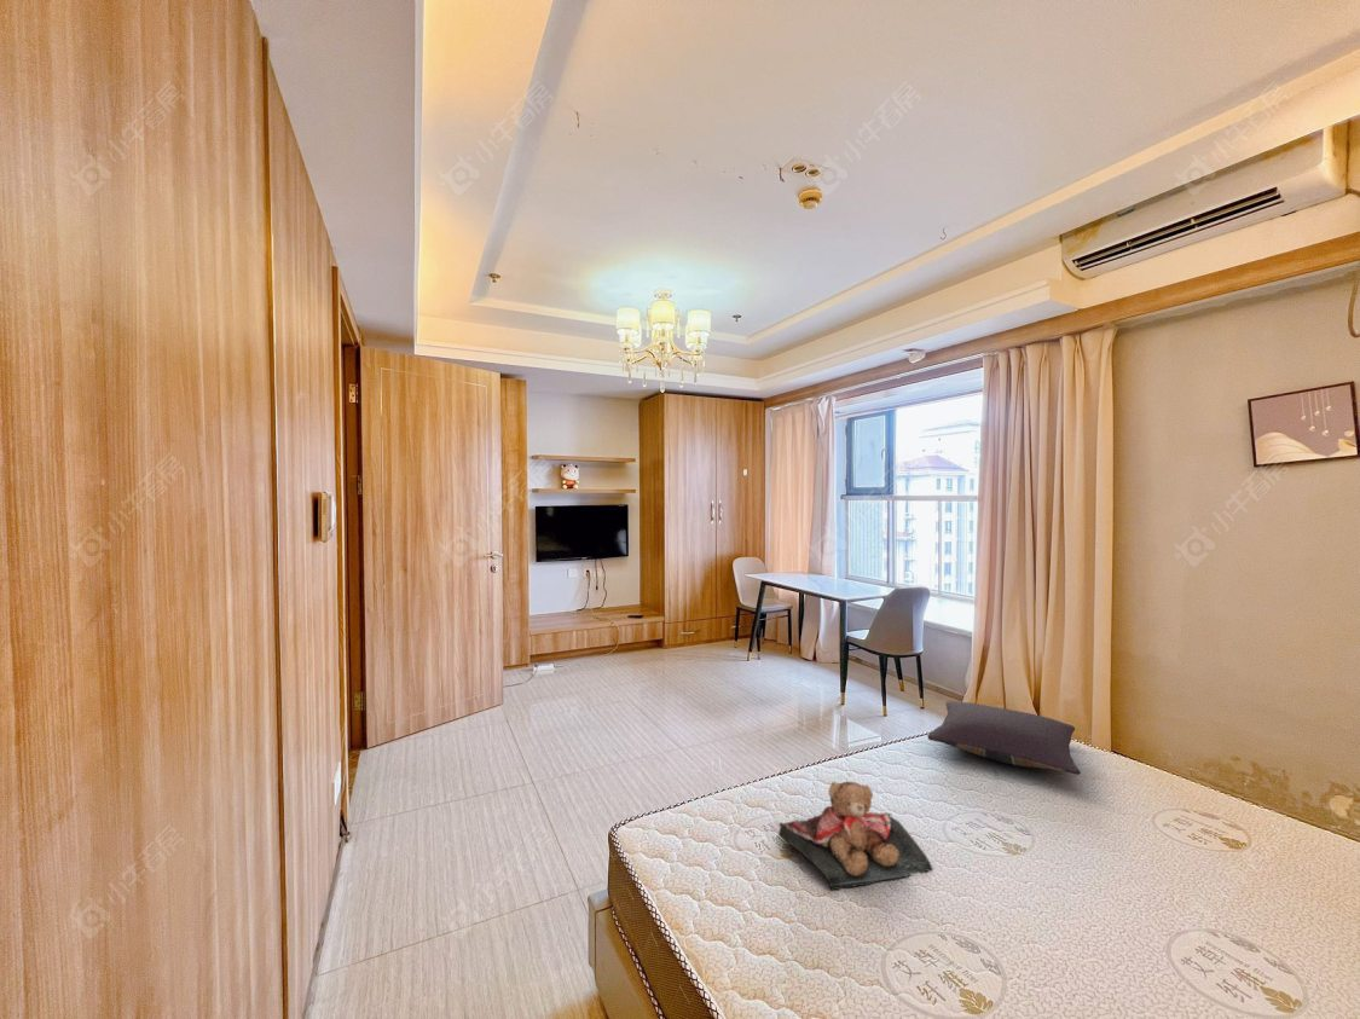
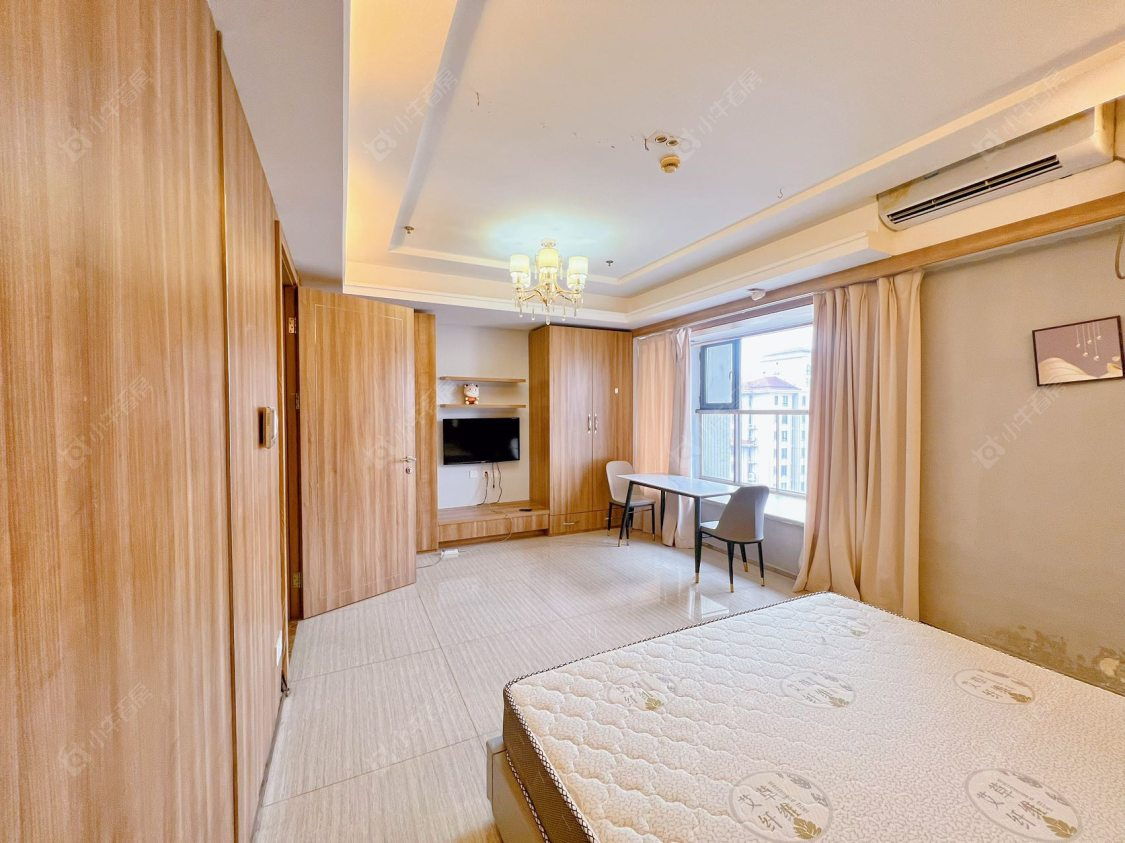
- pillow (1002, 731)
- teddy bear (849, 815)
